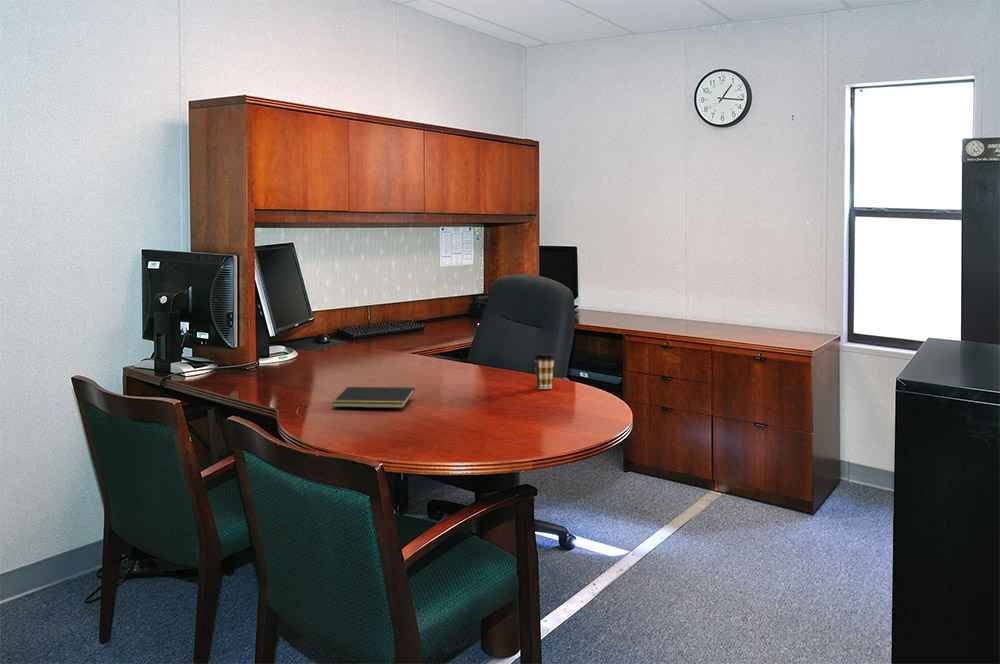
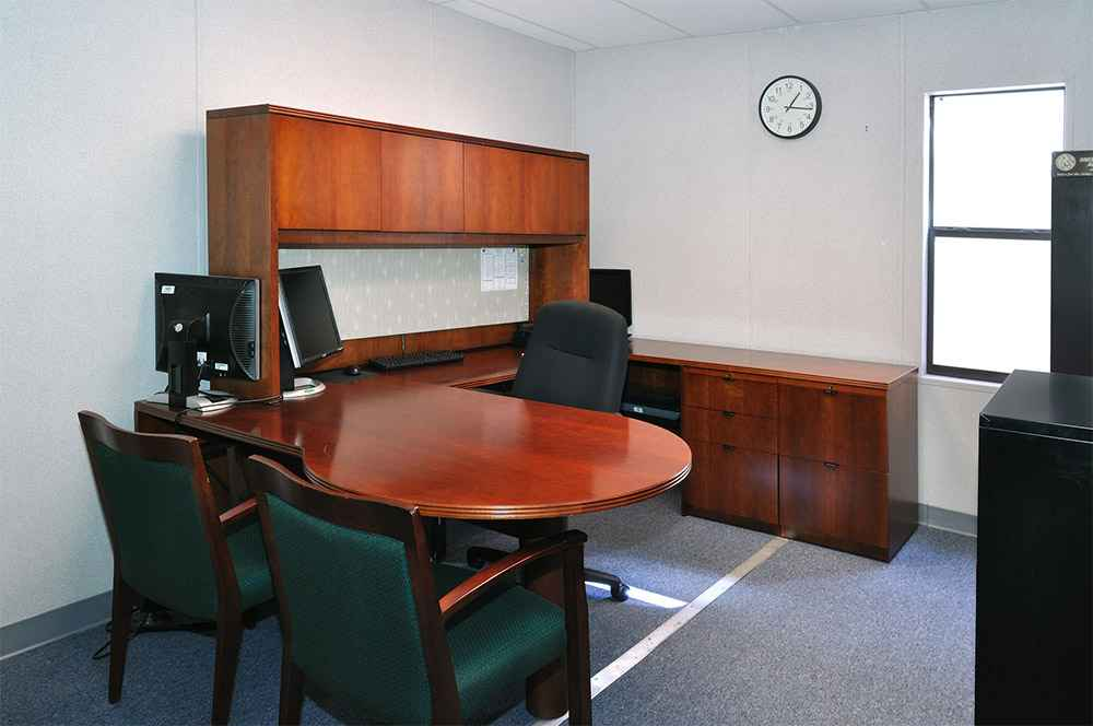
- notepad (374, 397)
- coffee cup (544, 371)
